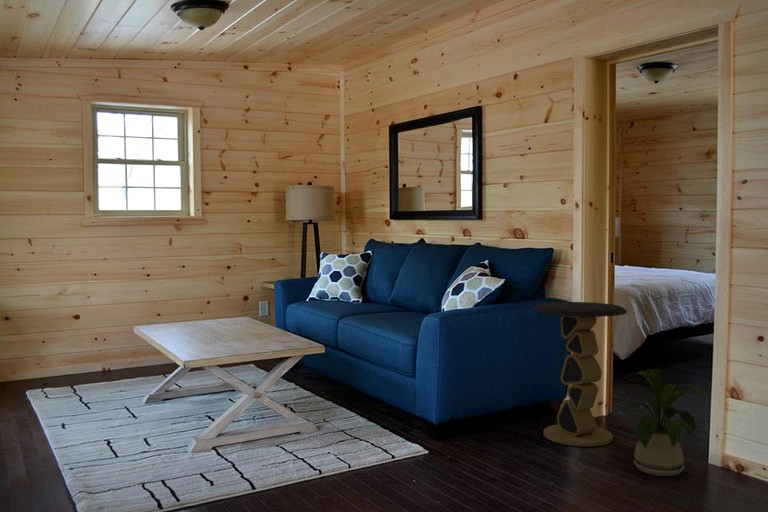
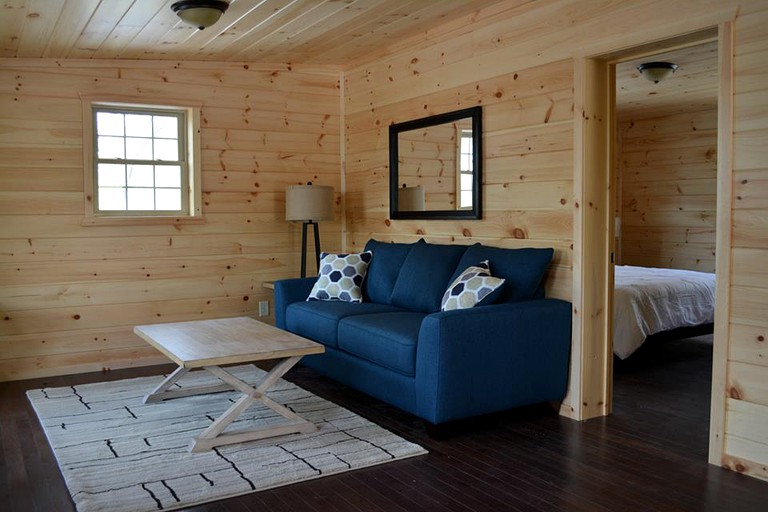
- side table (578, 371)
- house plant (668, 415)
